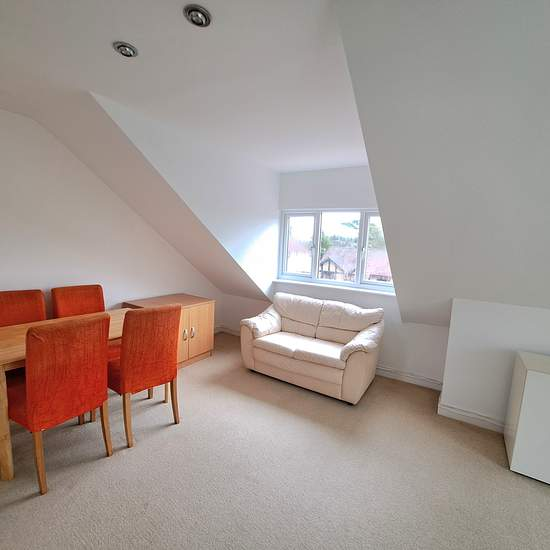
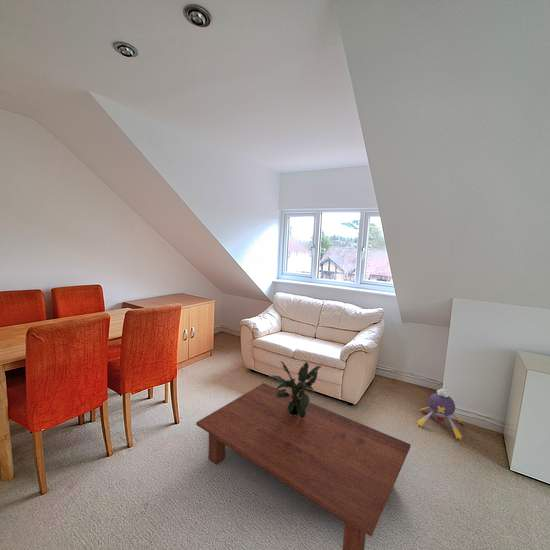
+ coffee table (298, 452)
+ plush toy (441, 406)
+ potted plant (293, 385)
